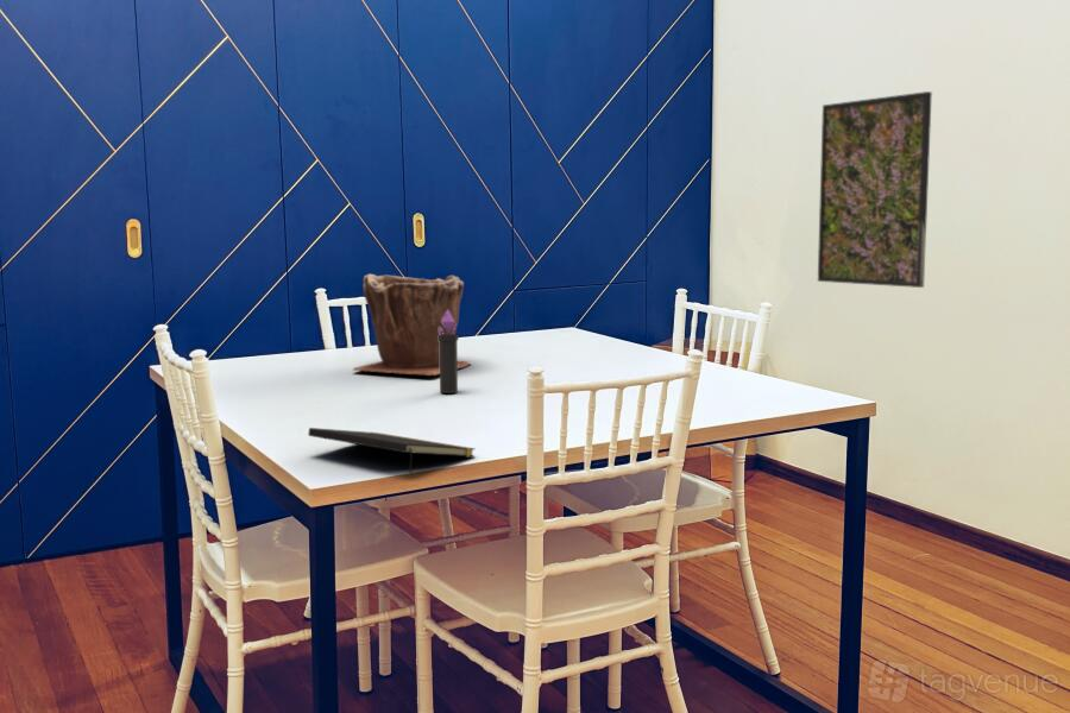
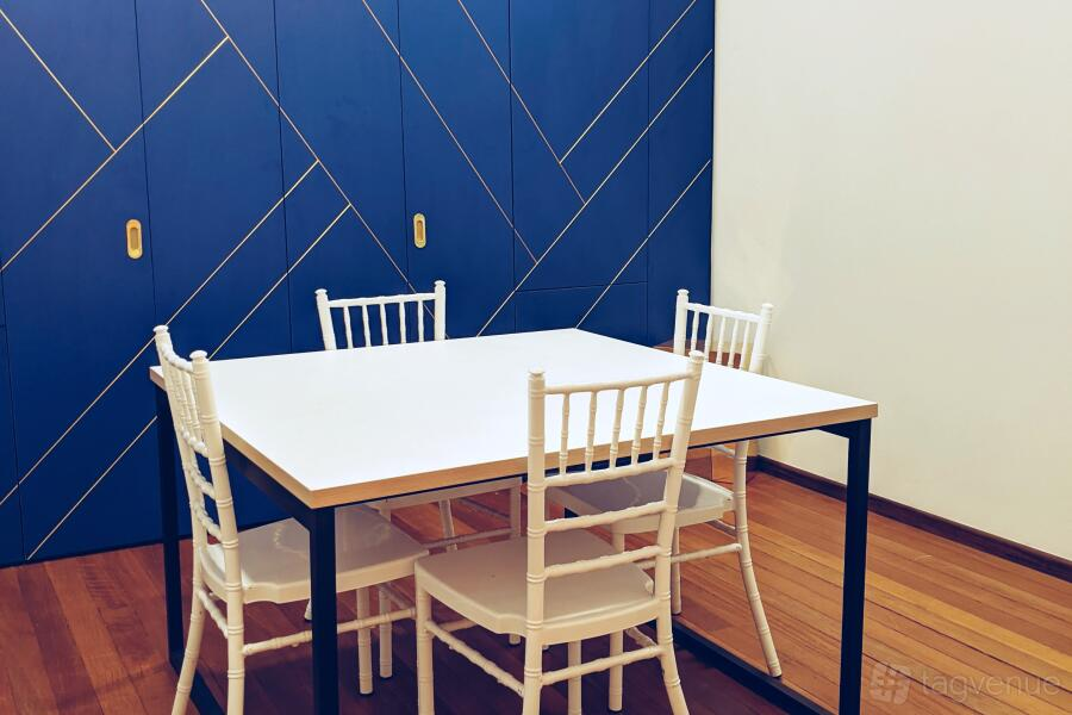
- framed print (870, 191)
- plant pot (411, 321)
- candle (448, 351)
- notepad (391, 442)
